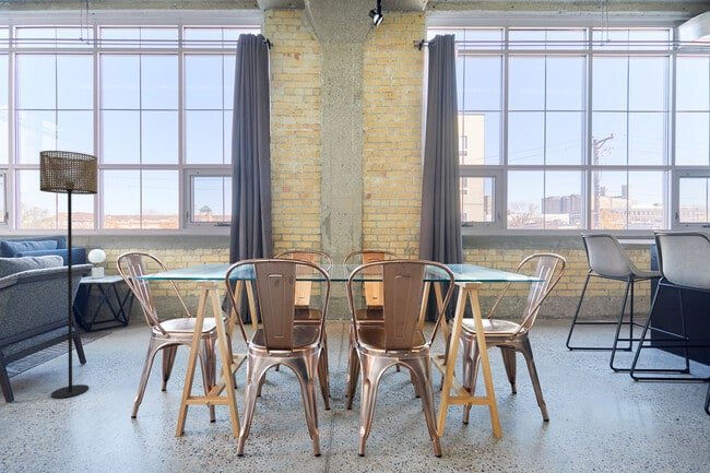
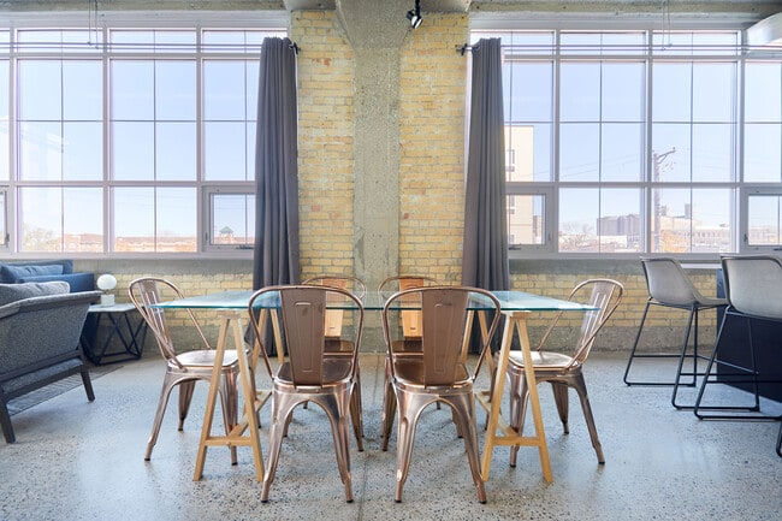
- floor lamp (70, 273)
